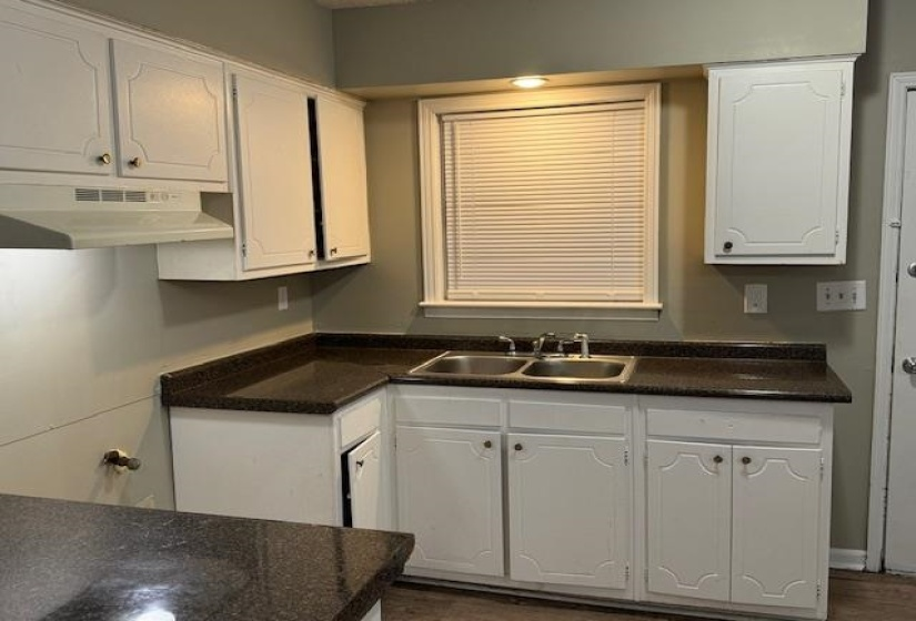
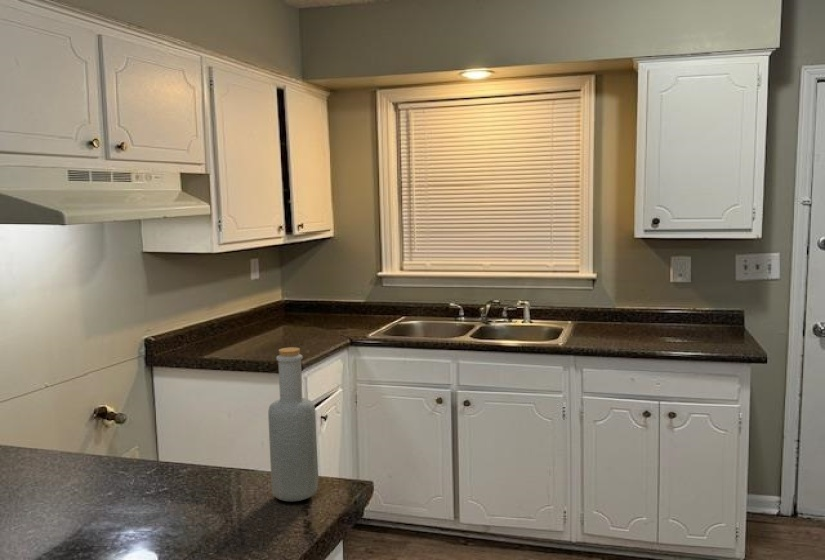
+ bottle (292, 423)
